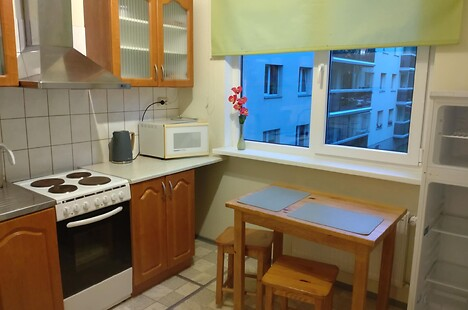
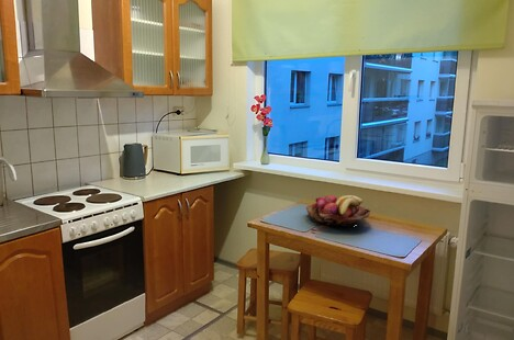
+ fruit basket (338, 208)
